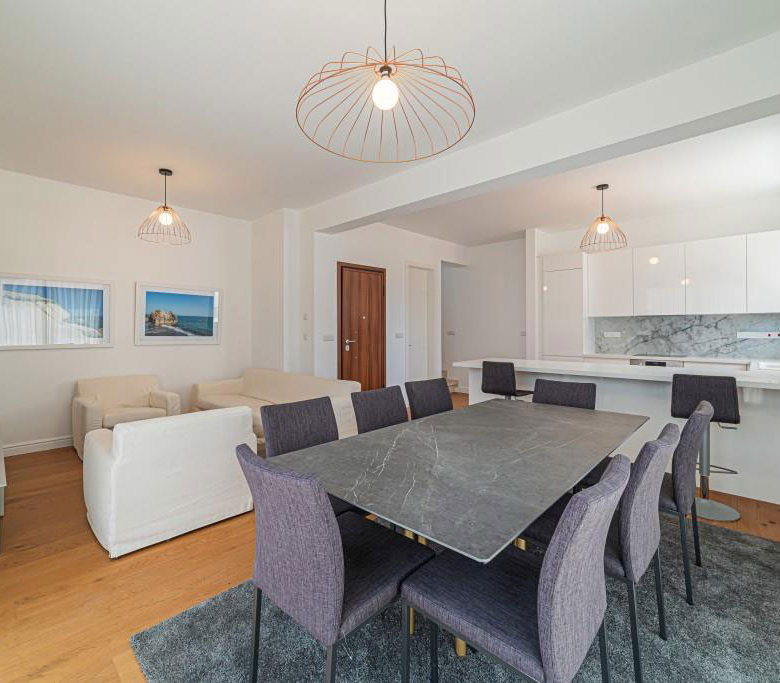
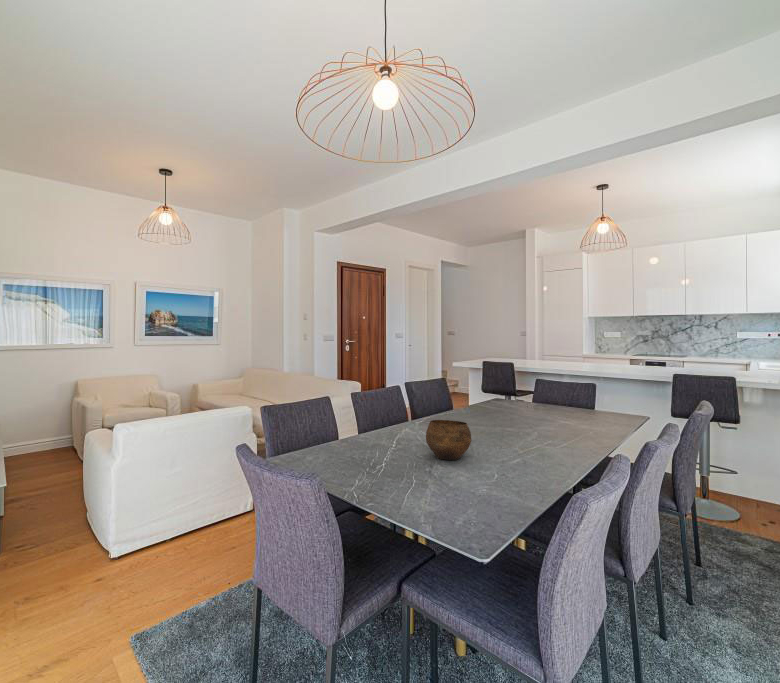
+ bowl (448, 438)
